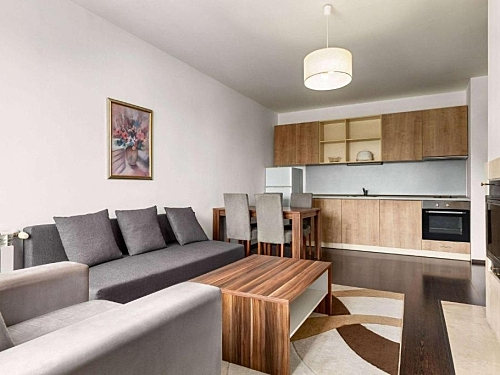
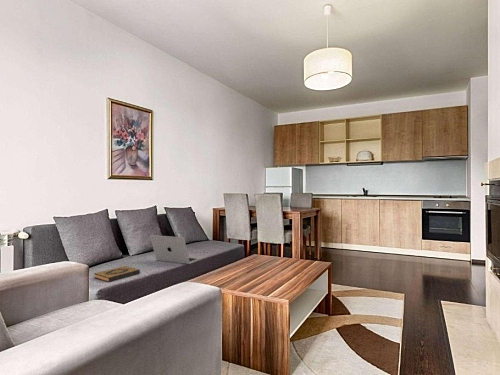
+ hardback book (117, 273)
+ laptop (178, 246)
